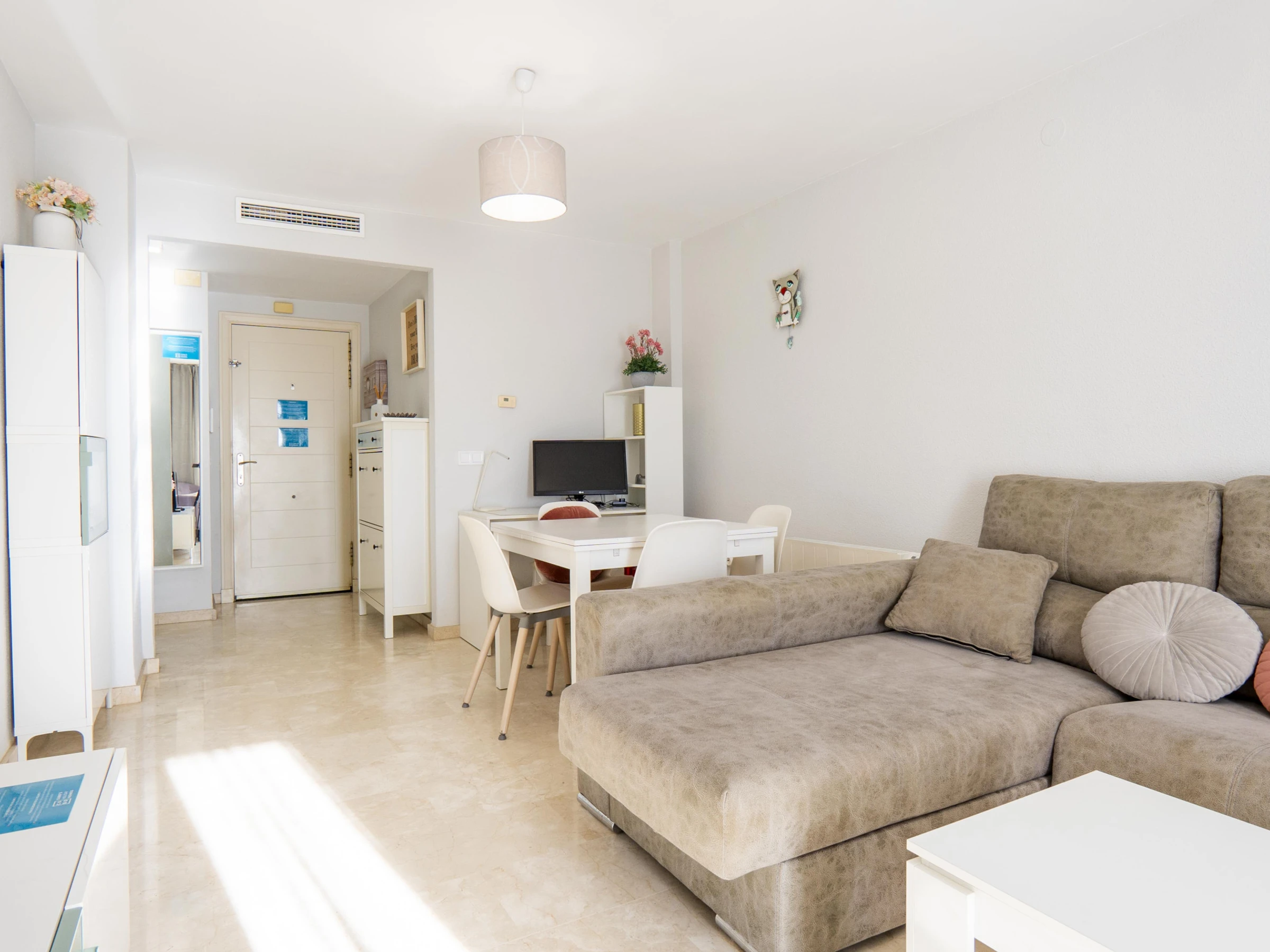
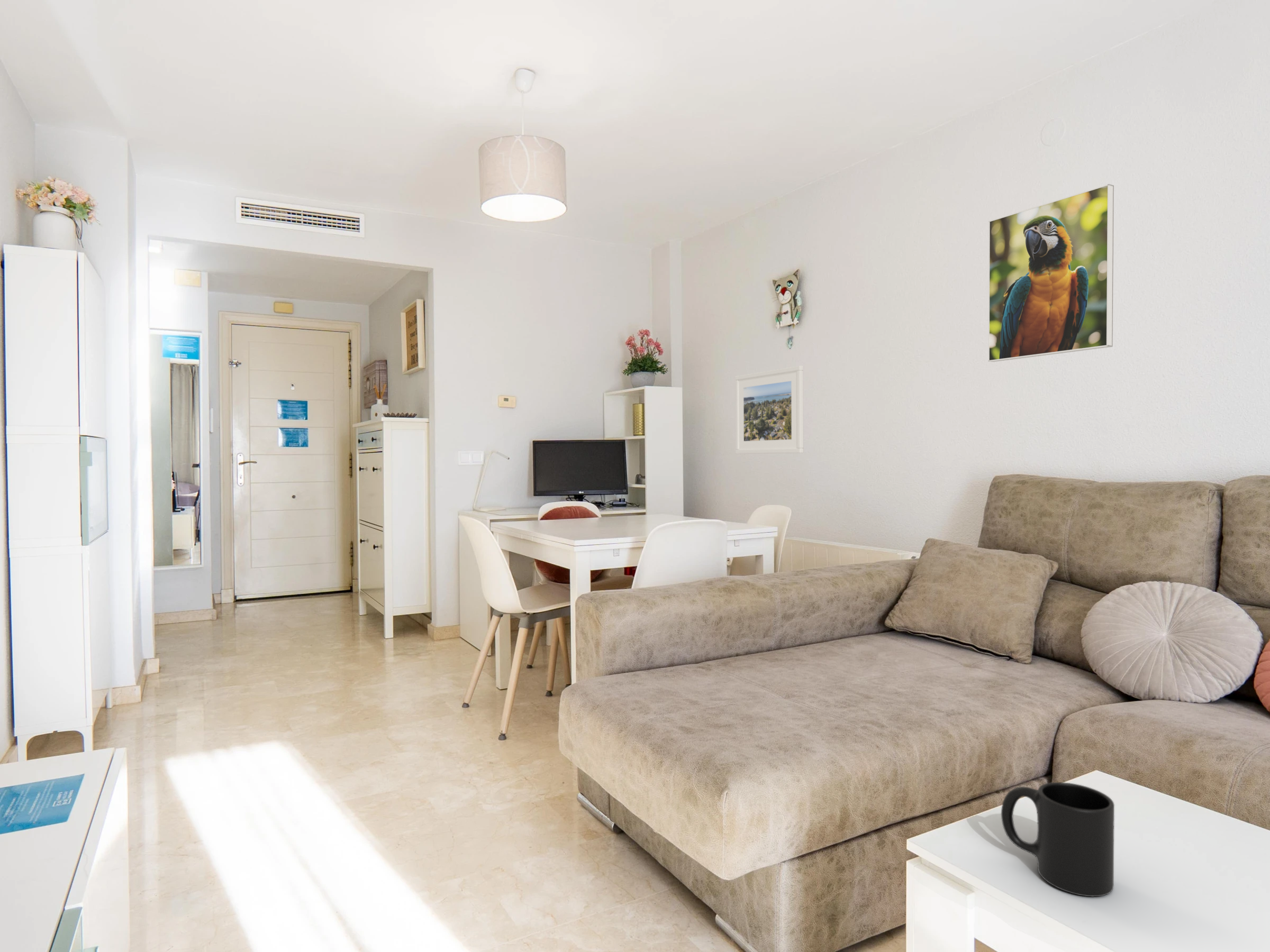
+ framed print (1046, 279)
+ mug (1060, 833)
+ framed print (767, 412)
